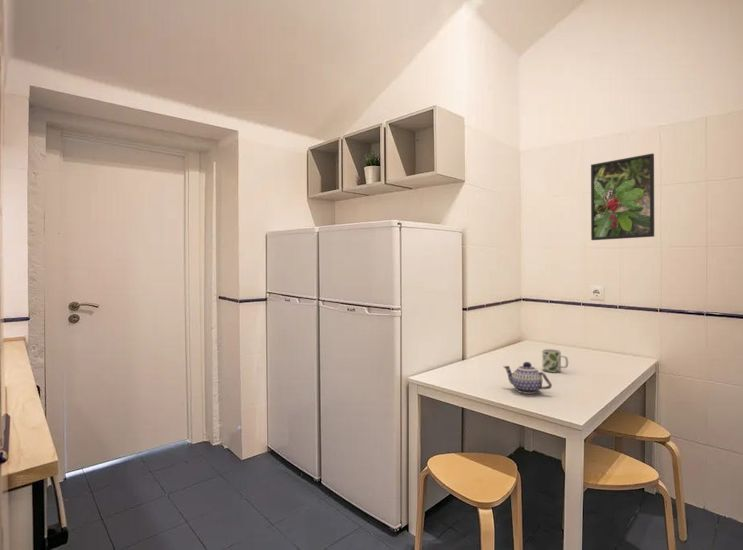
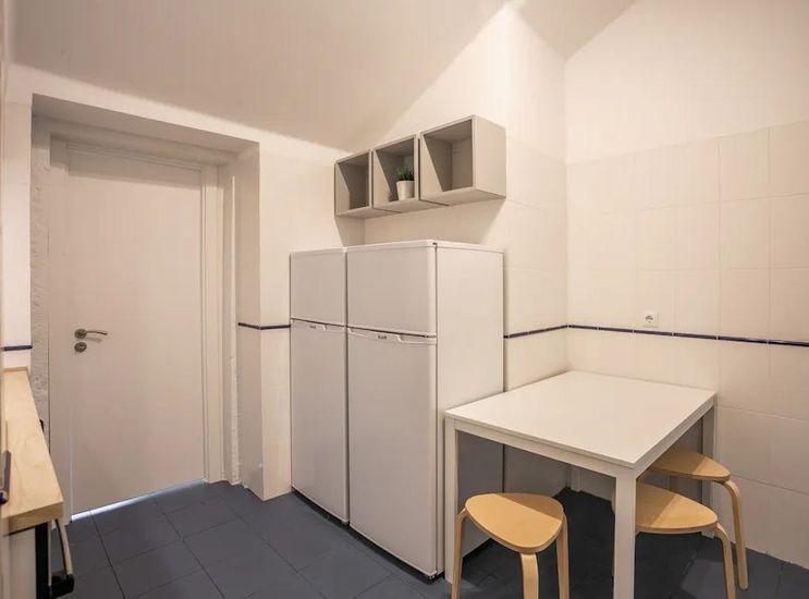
- mug (555, 361)
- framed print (621, 198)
- teapot (526, 376)
